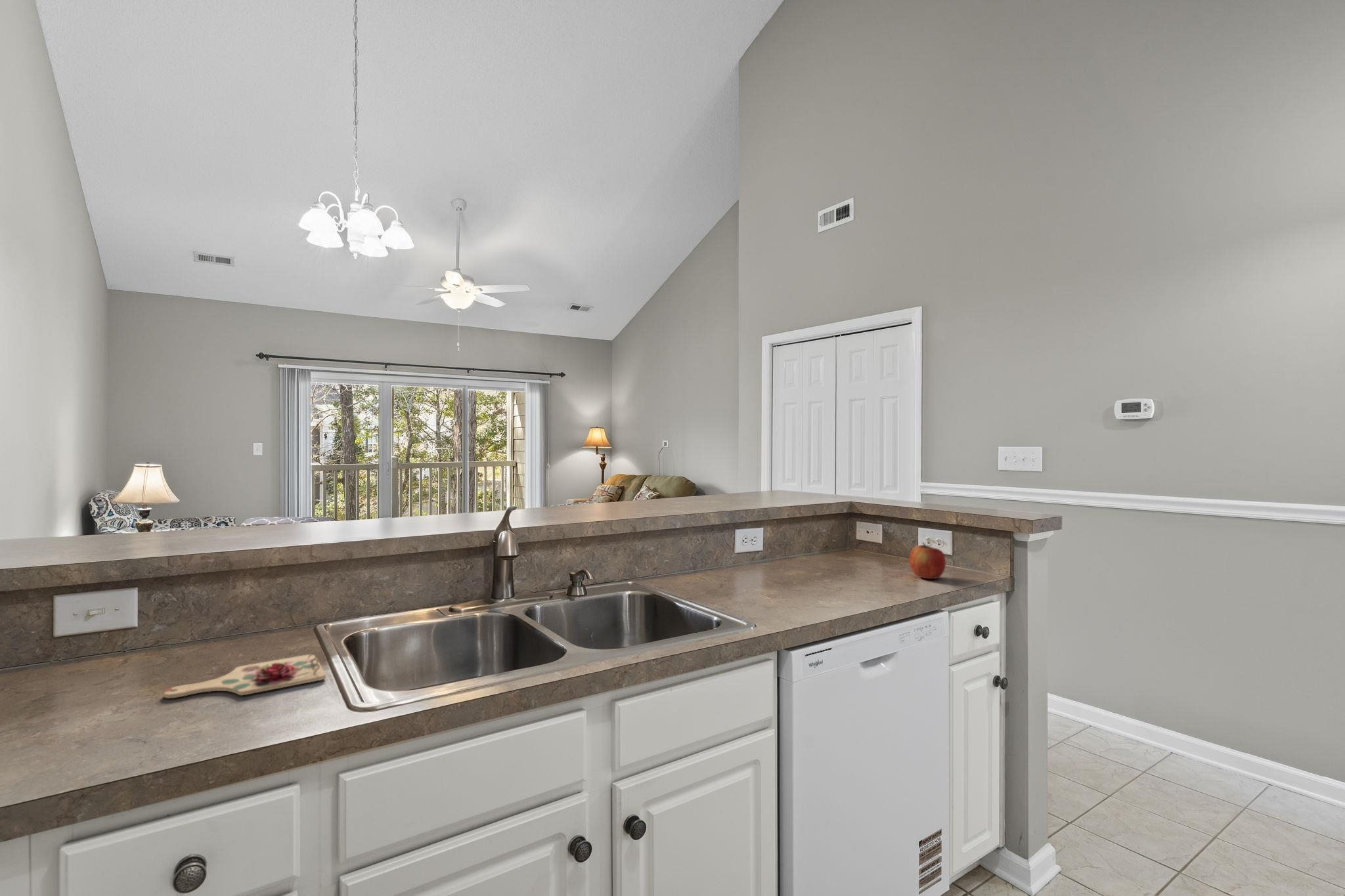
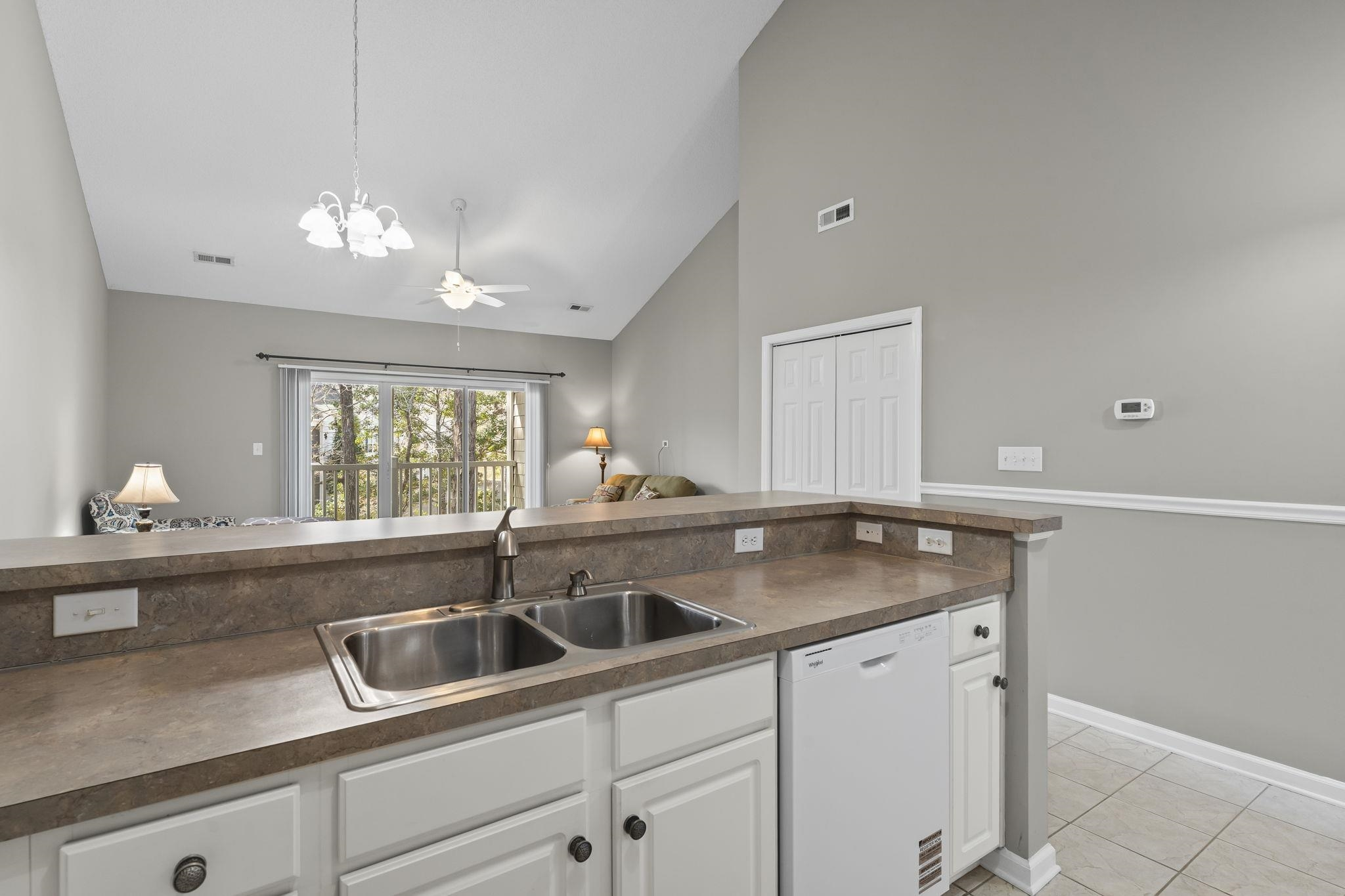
- cutting board (246, 673)
- apple (927, 560)
